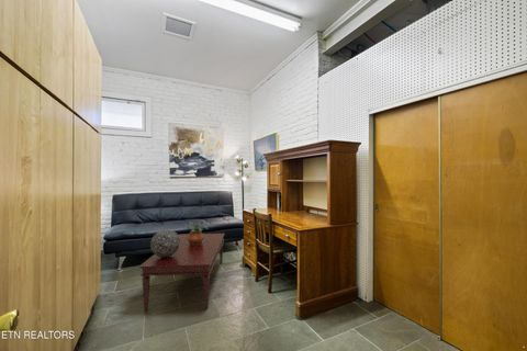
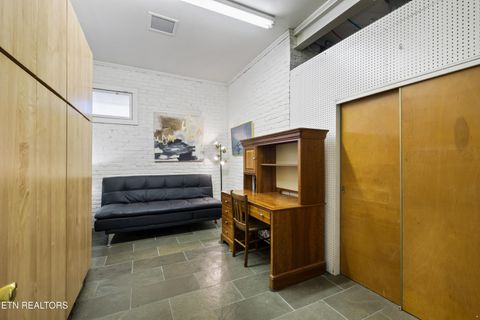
- decorative sphere (165, 242)
- potted plant (198, 231)
- coffee table (191, 263)
